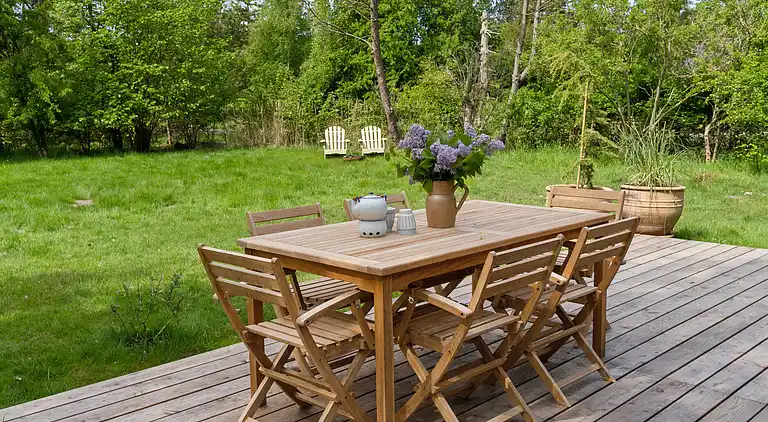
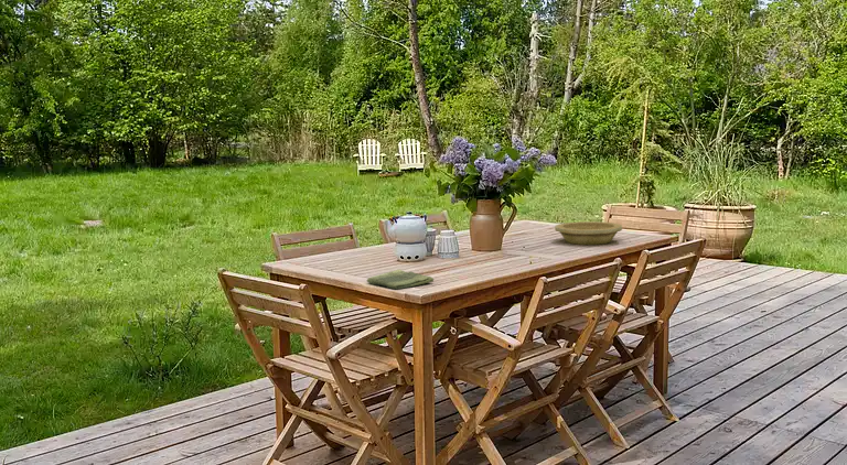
+ bowl (588, 233)
+ dish towel (400, 278)
